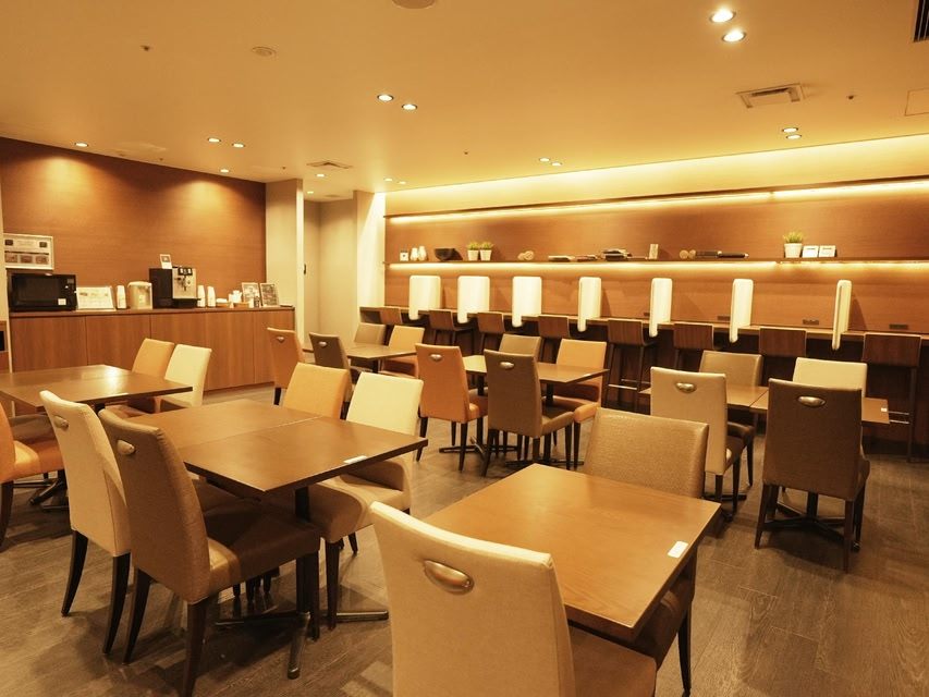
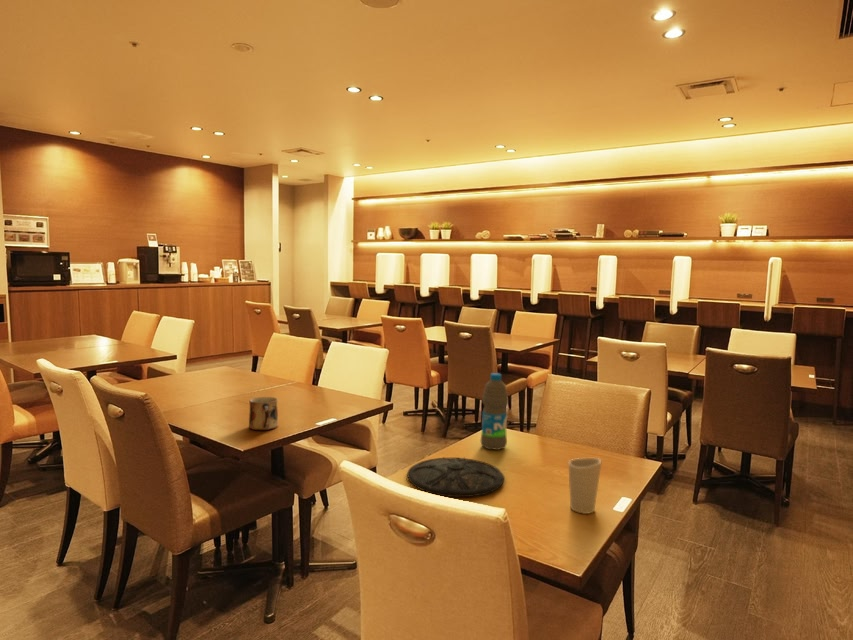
+ cup (583, 483)
+ water bottle (494, 410)
+ mug (264, 413)
+ plate (455, 470)
